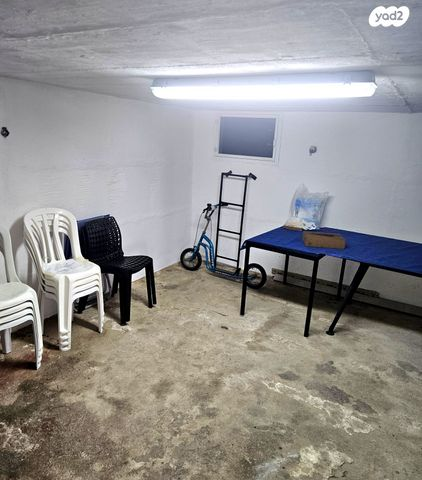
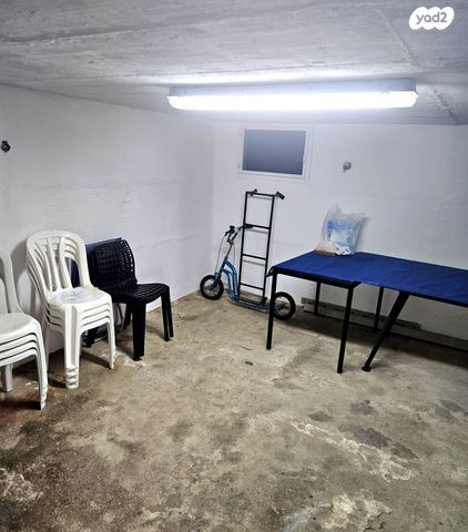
- cardboard box (323, 239)
